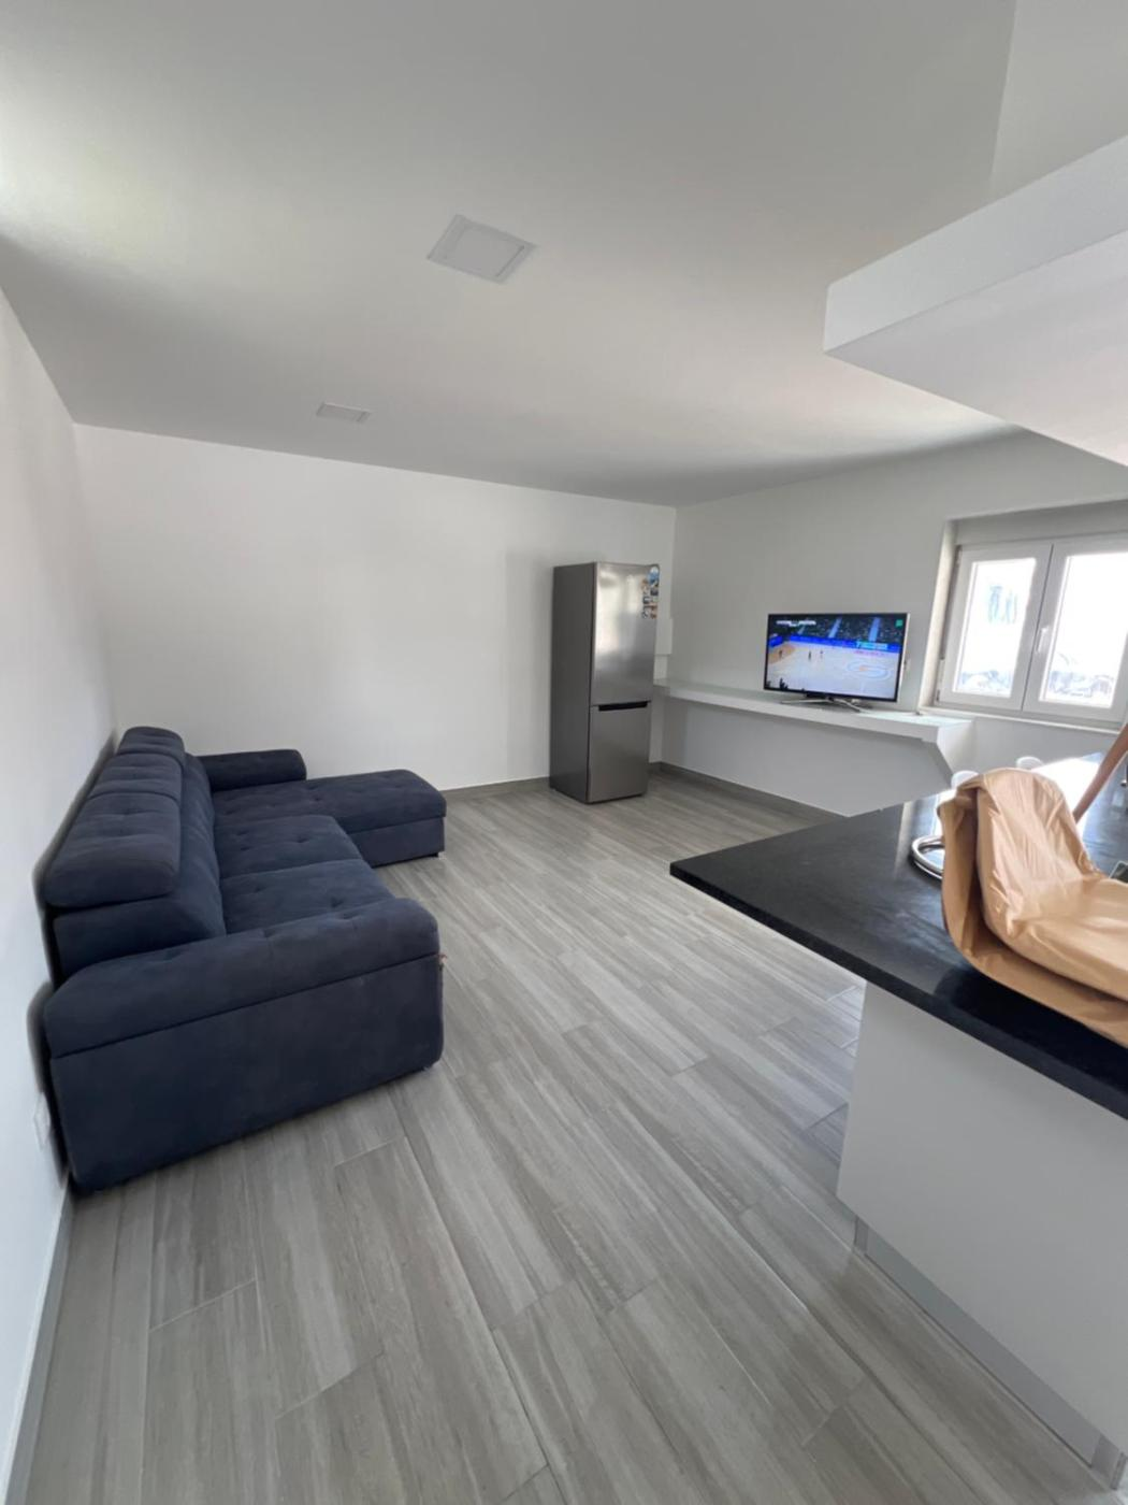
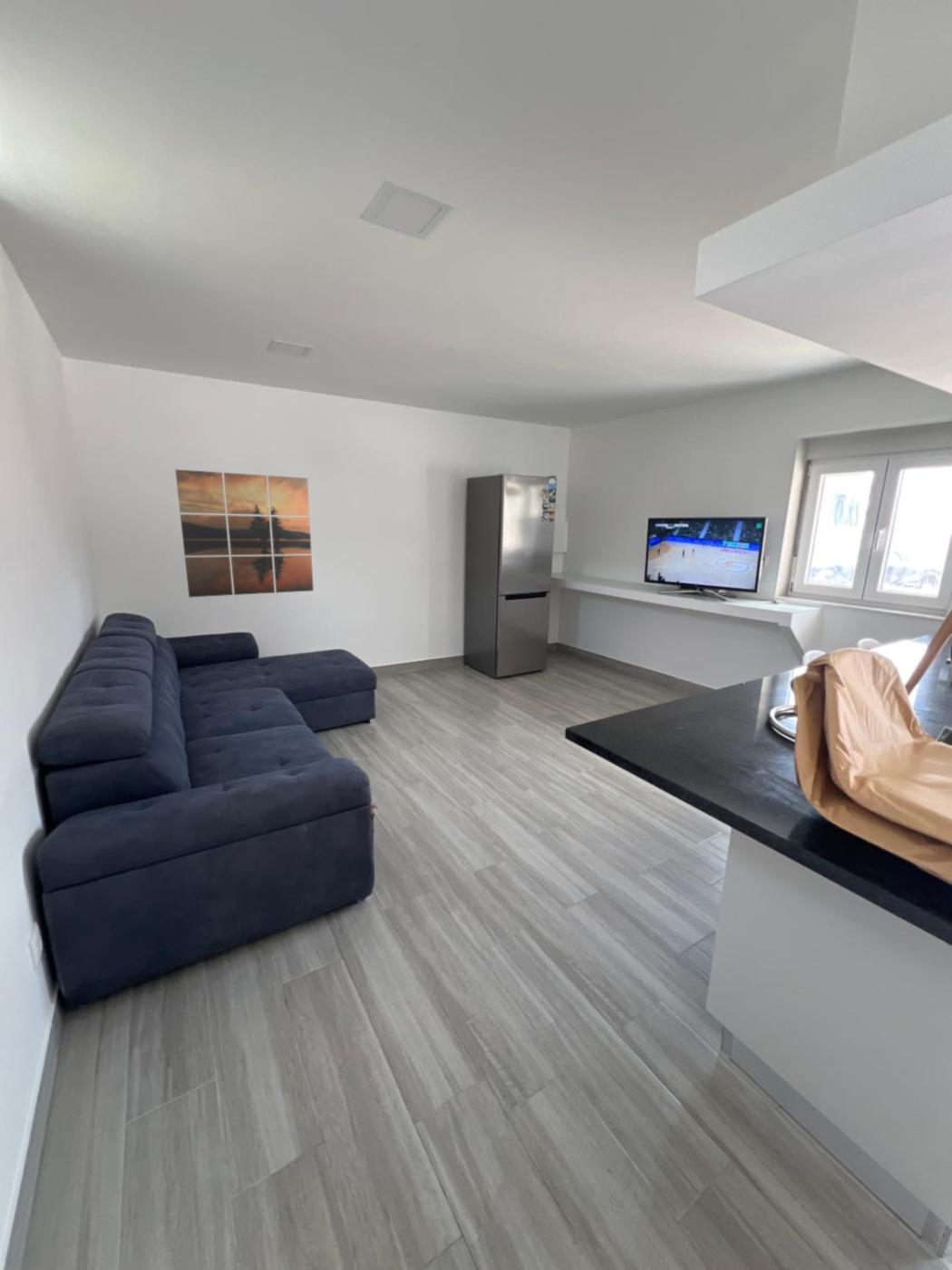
+ wall art (250, 535)
